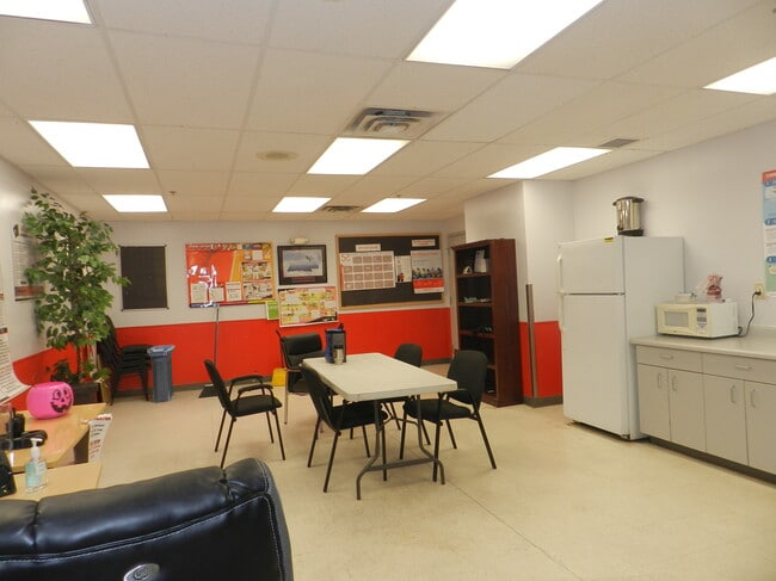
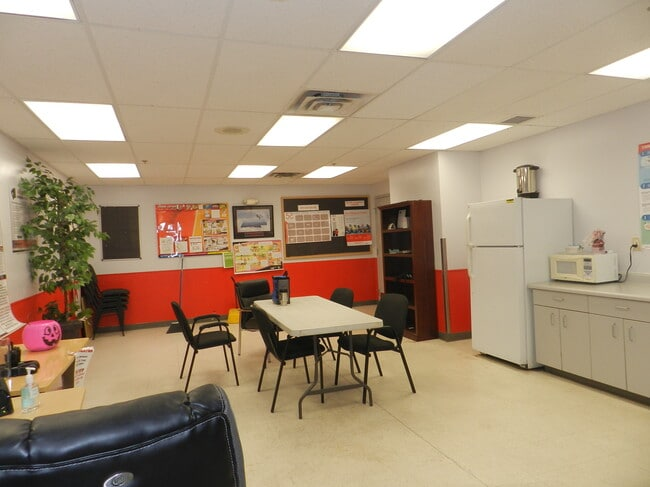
- trash can (162, 372)
